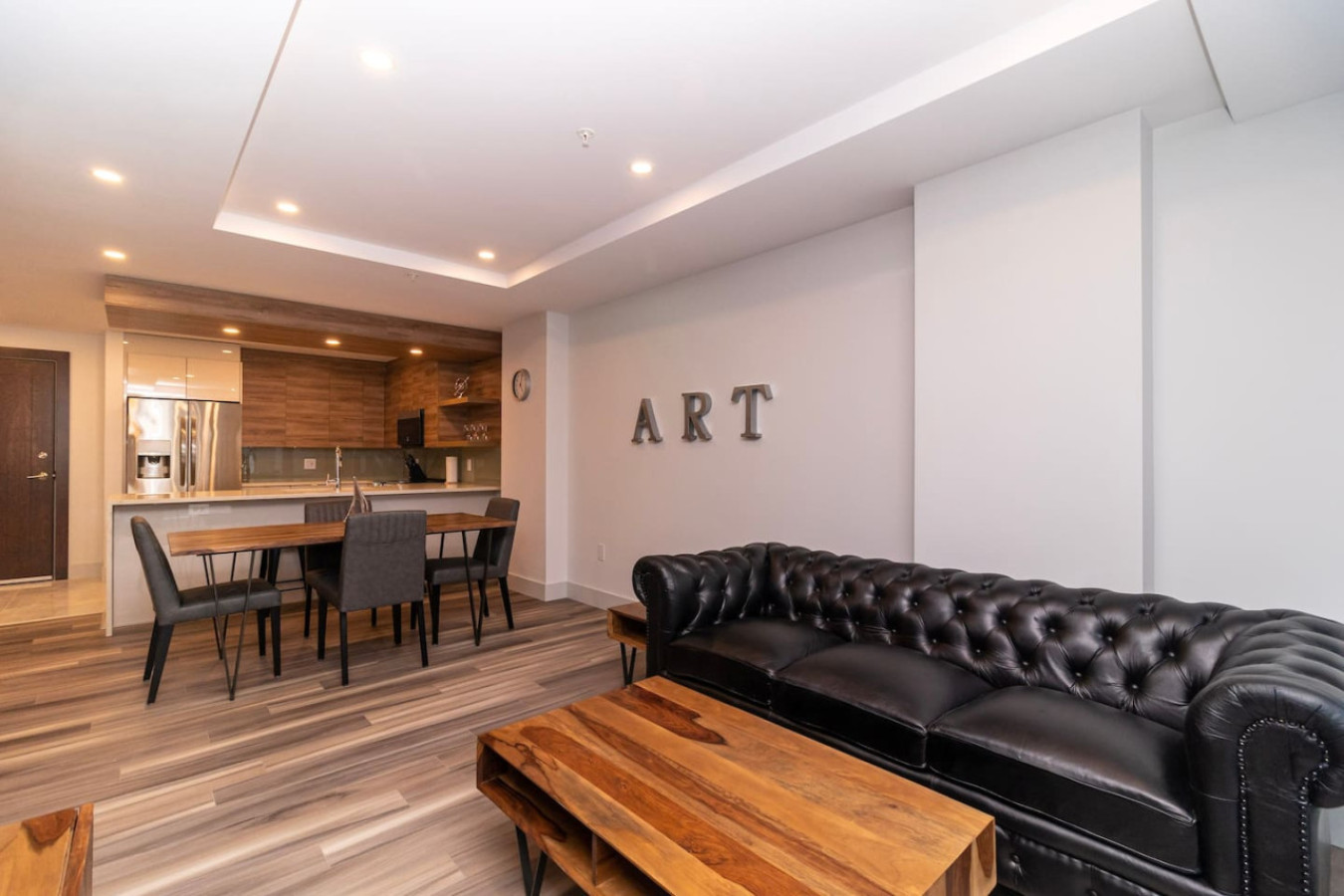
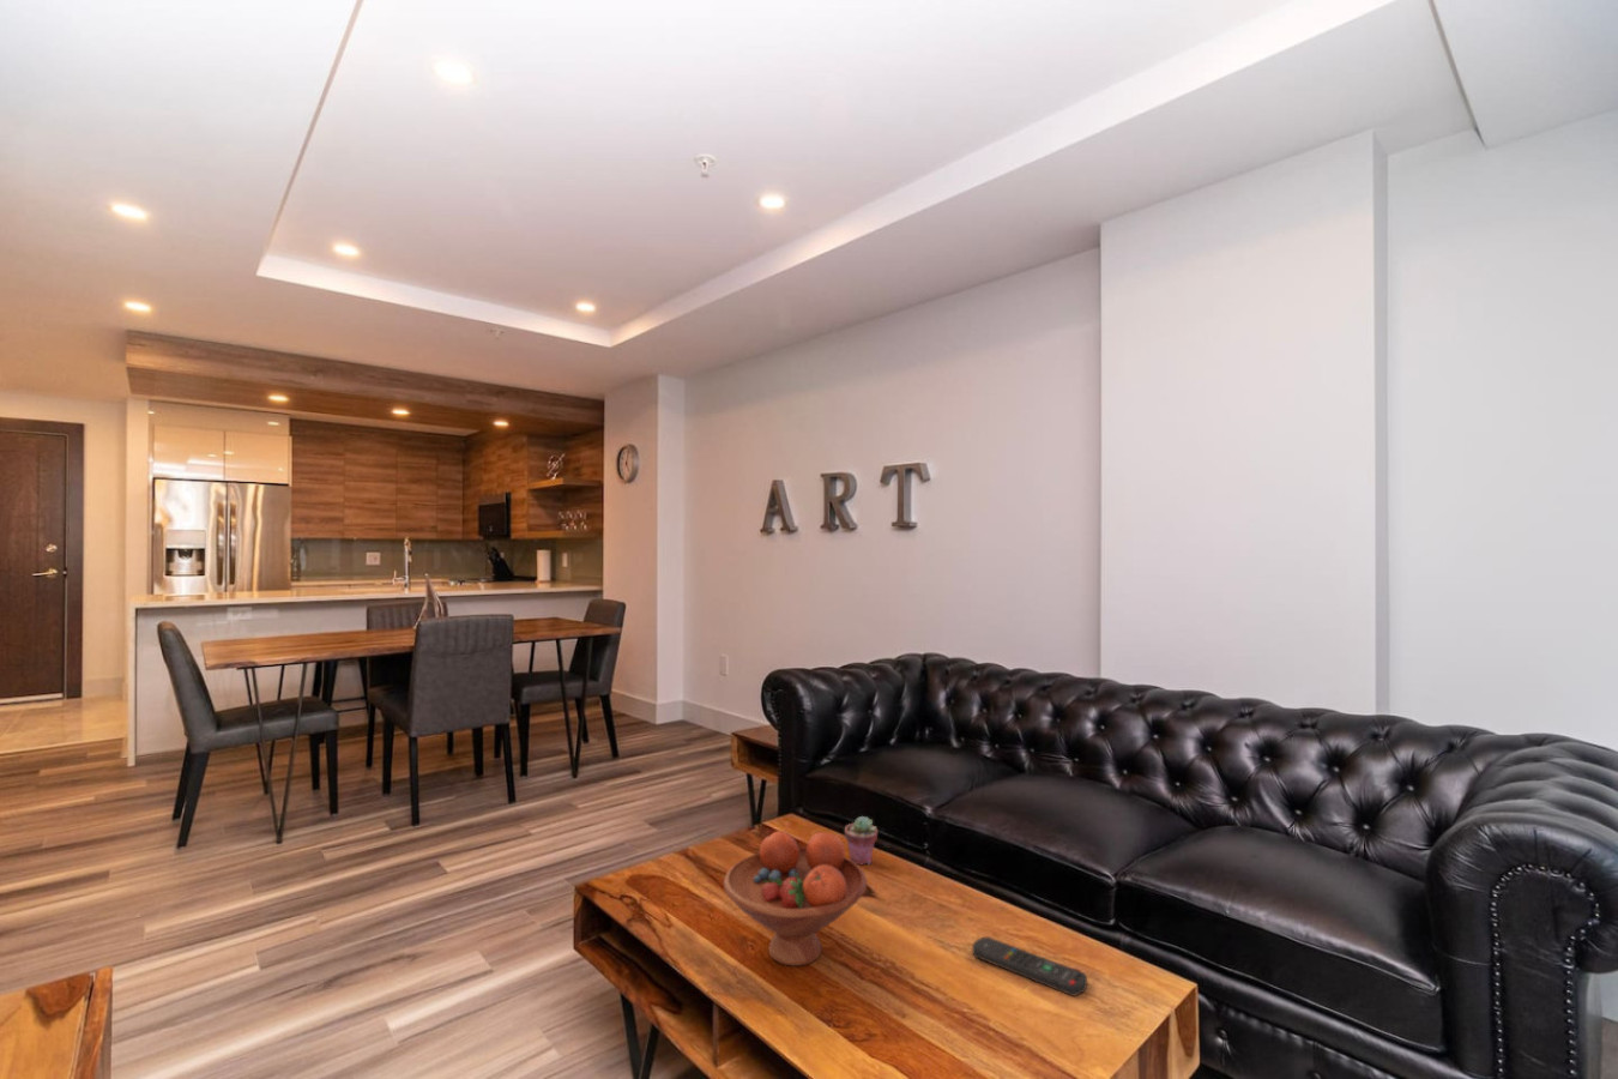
+ fruit bowl (795, 900)
+ remote control (1027, 963)
+ potted succulent (861, 838)
